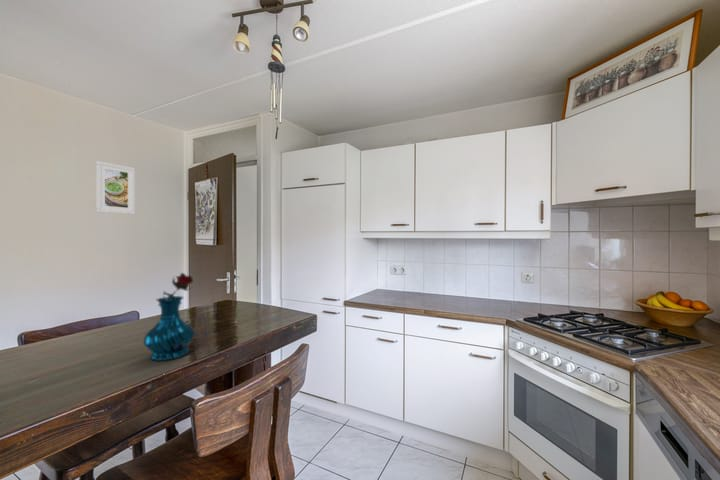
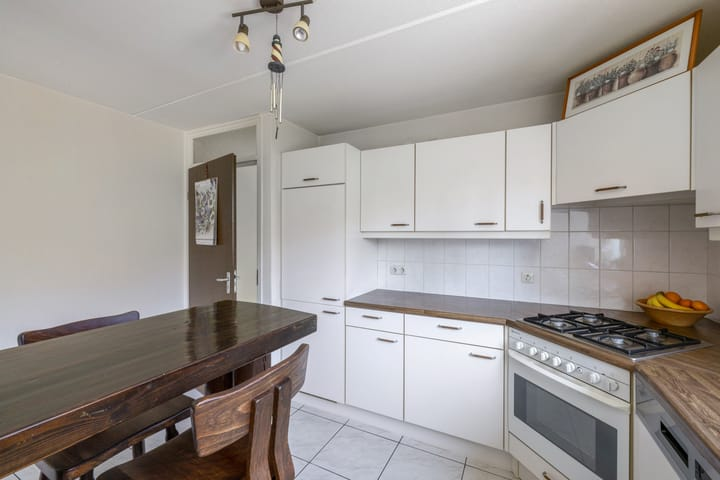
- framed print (116, 188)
- vase (170, 313)
